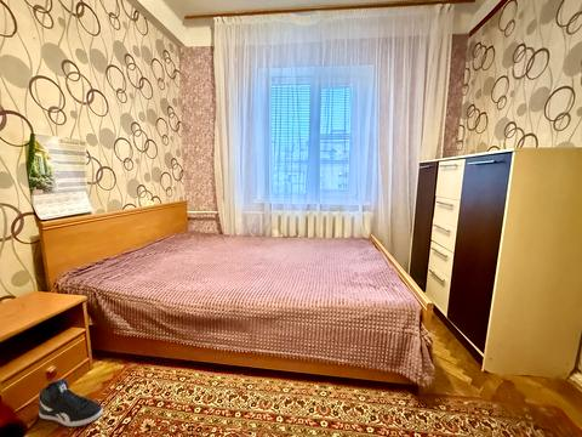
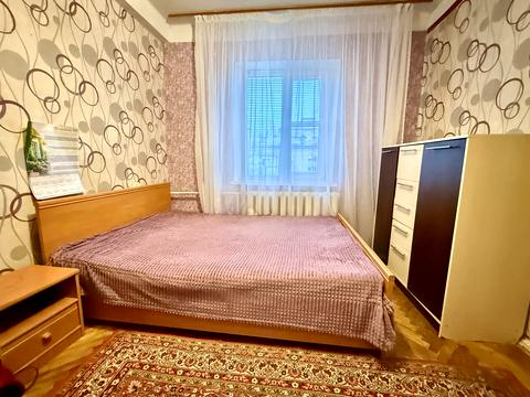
- sneaker (68, 399)
